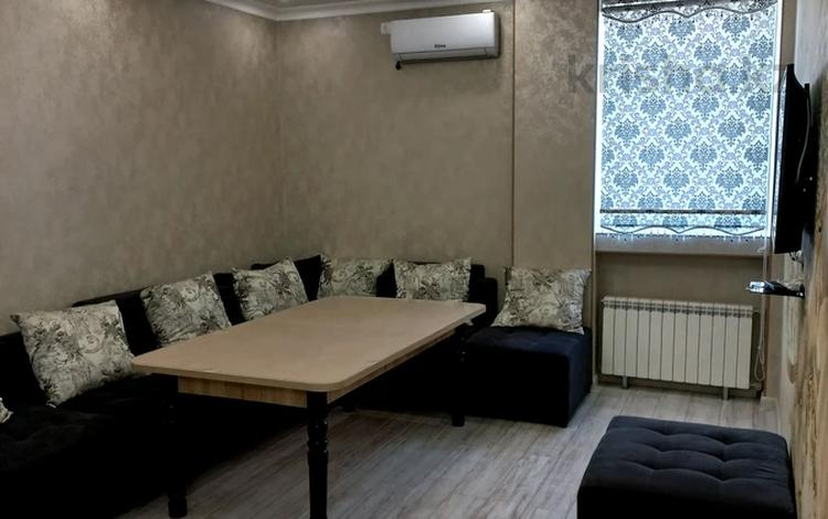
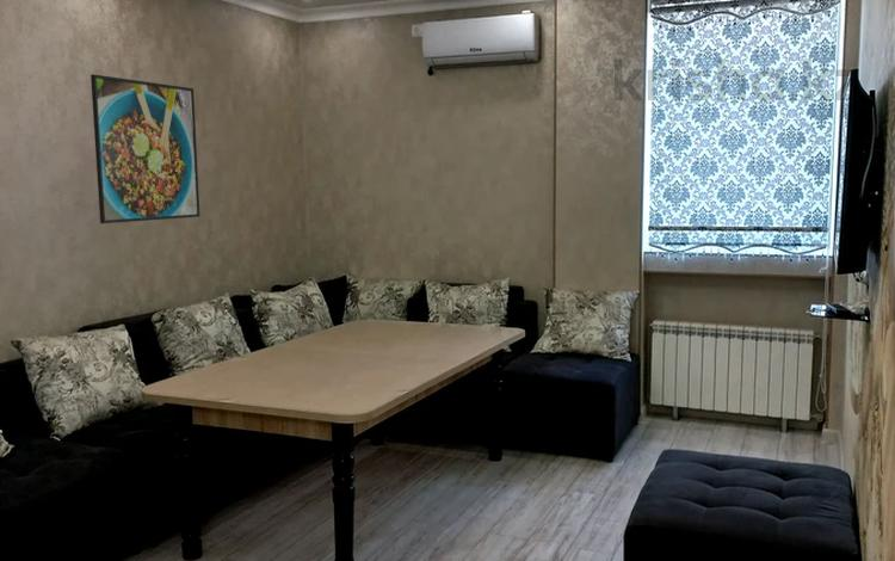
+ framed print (149, 152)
